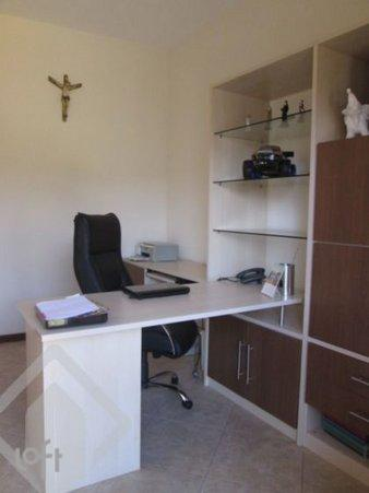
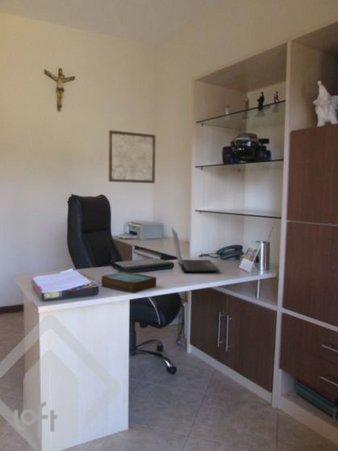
+ laptop computer (193, 260)
+ book (128, 281)
+ wall art (130, 157)
